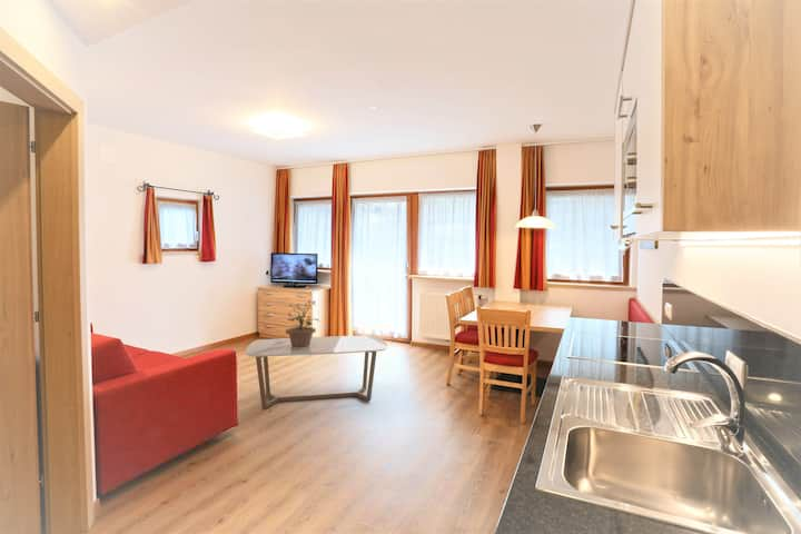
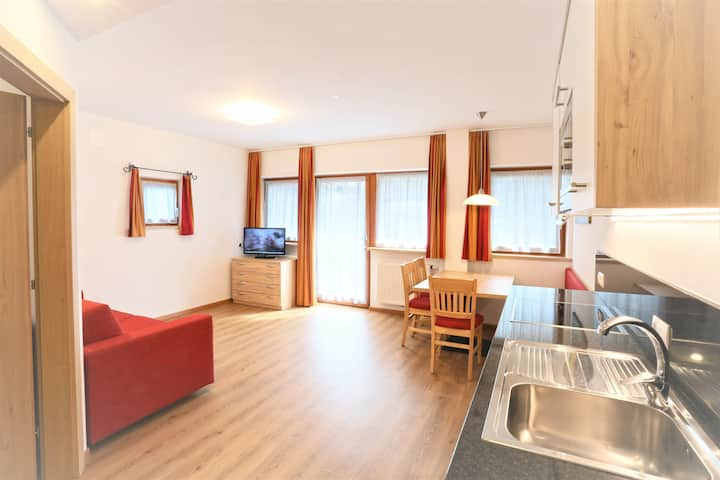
- coffee table (318, 354)
- potted plant (303, 322)
